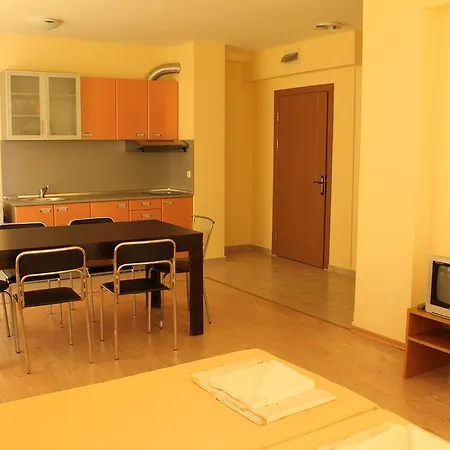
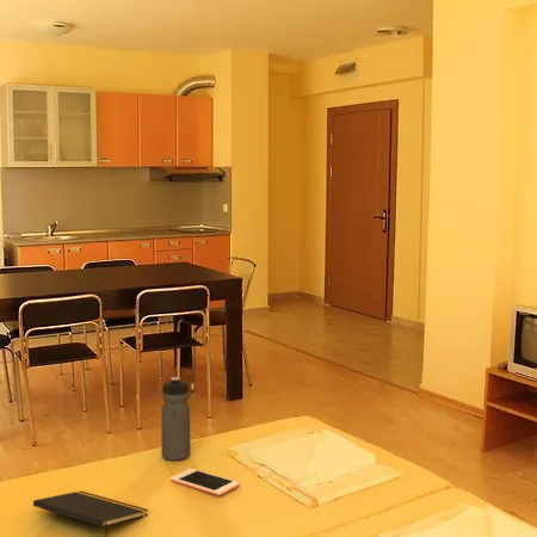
+ water bottle (175, 416)
+ notepad (91, 507)
+ cell phone (204, 481)
